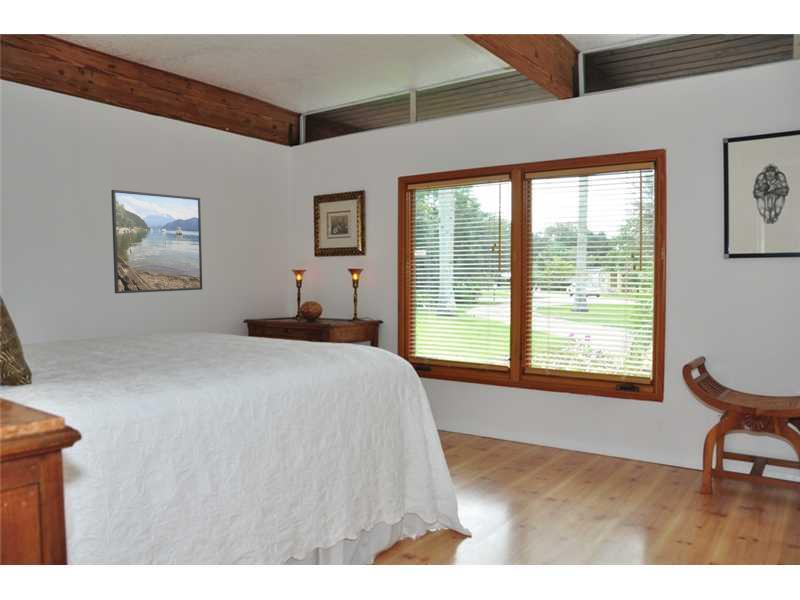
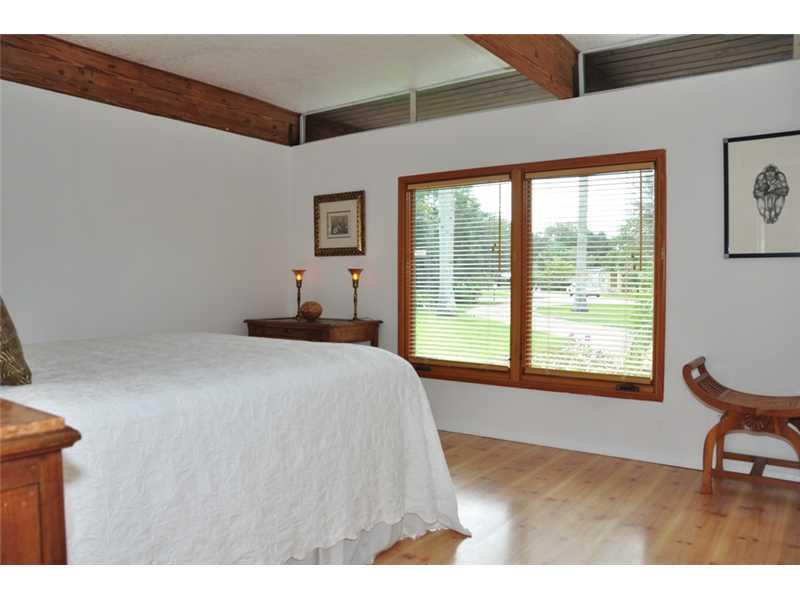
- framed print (159, 243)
